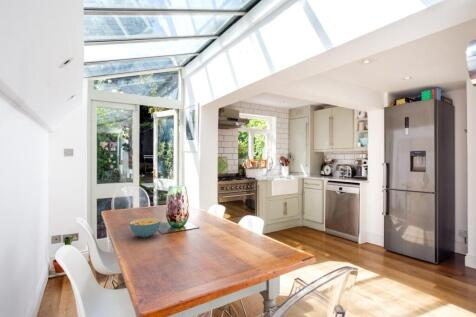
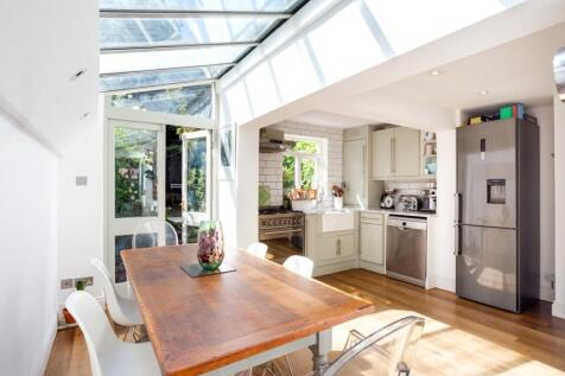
- cereal bowl (145, 228)
